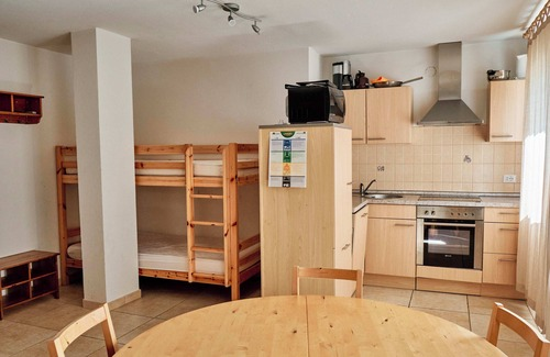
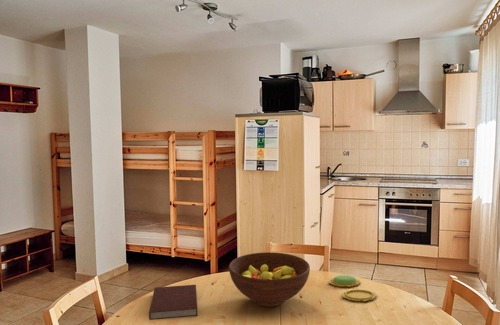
+ fruit bowl (269, 282)
+ notebook (174, 300)
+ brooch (351, 285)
